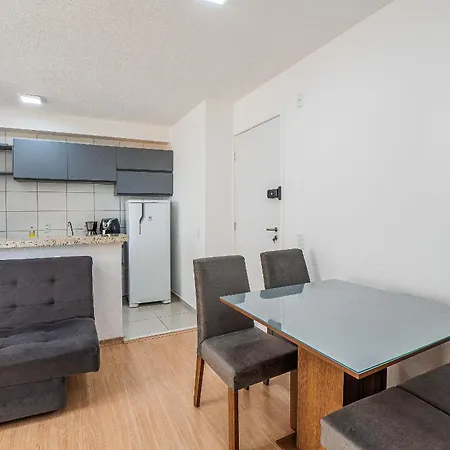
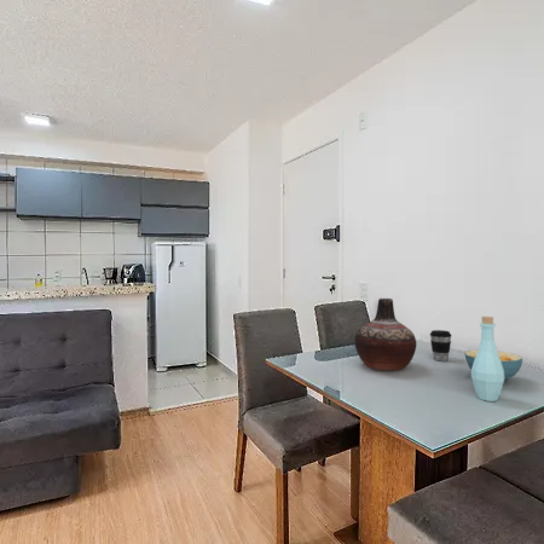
+ vase (384, 332)
+ bottle (487, 357)
+ cereal bowl (502, 364)
+ coffee cup (440, 345)
